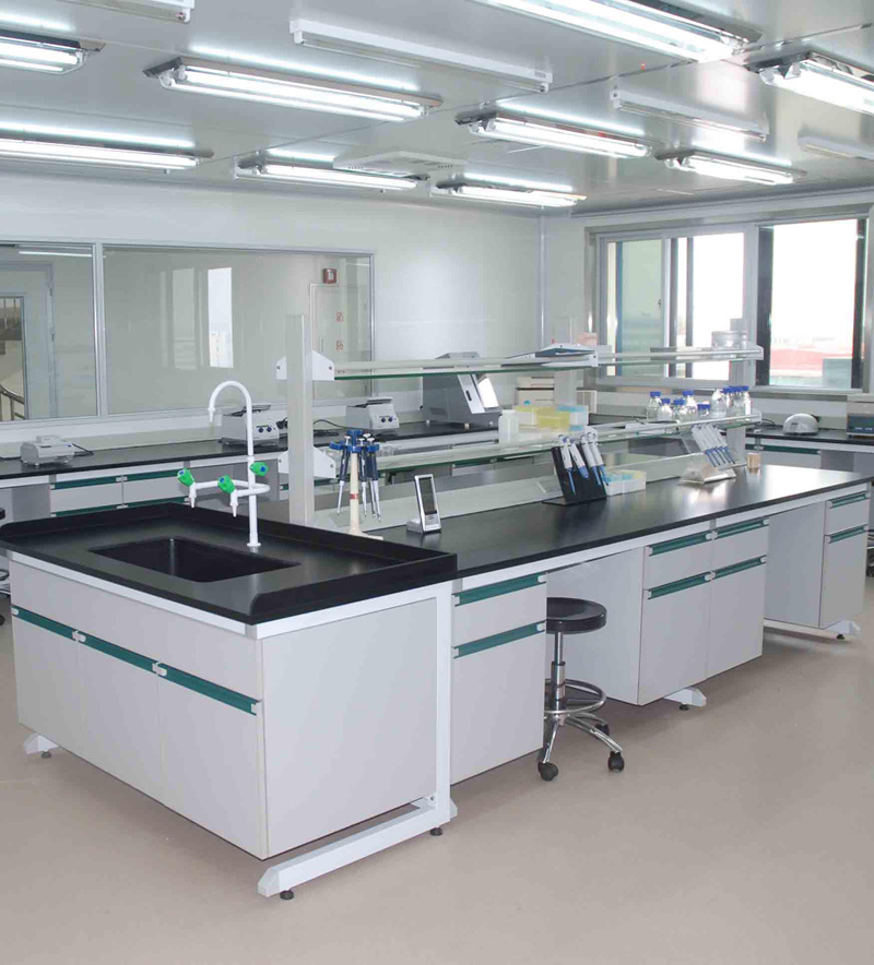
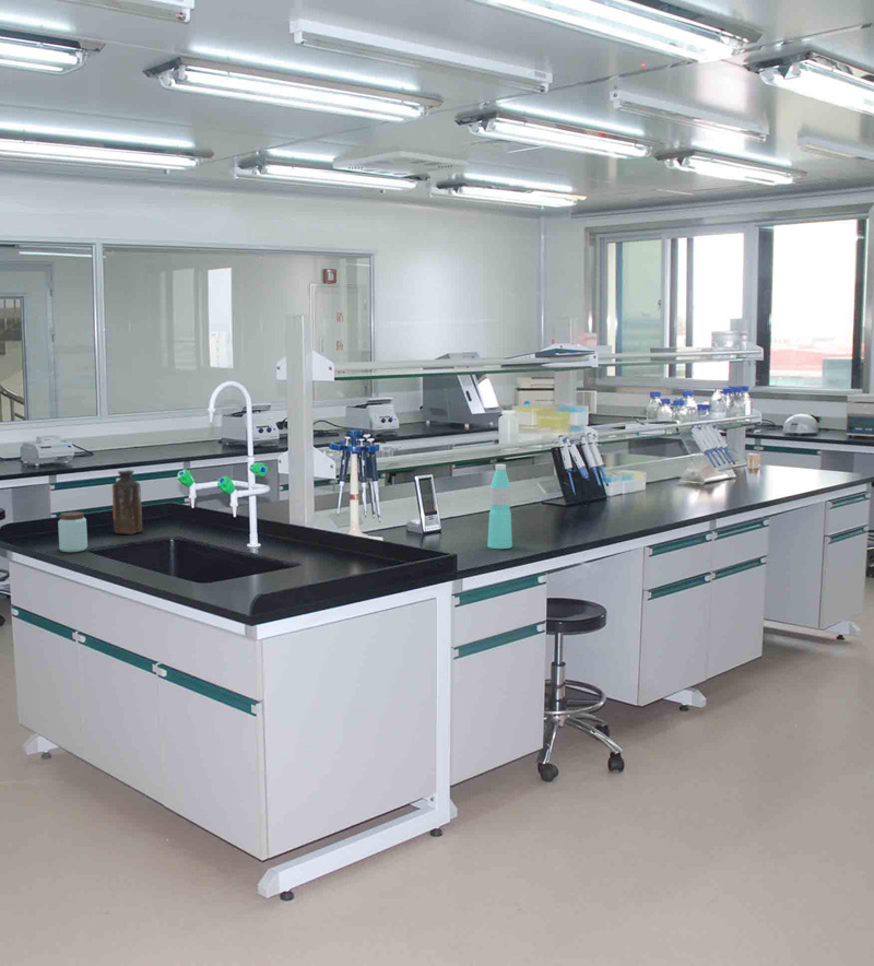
+ bottle (127, 500)
+ water bottle (499, 505)
+ peanut butter (72, 531)
